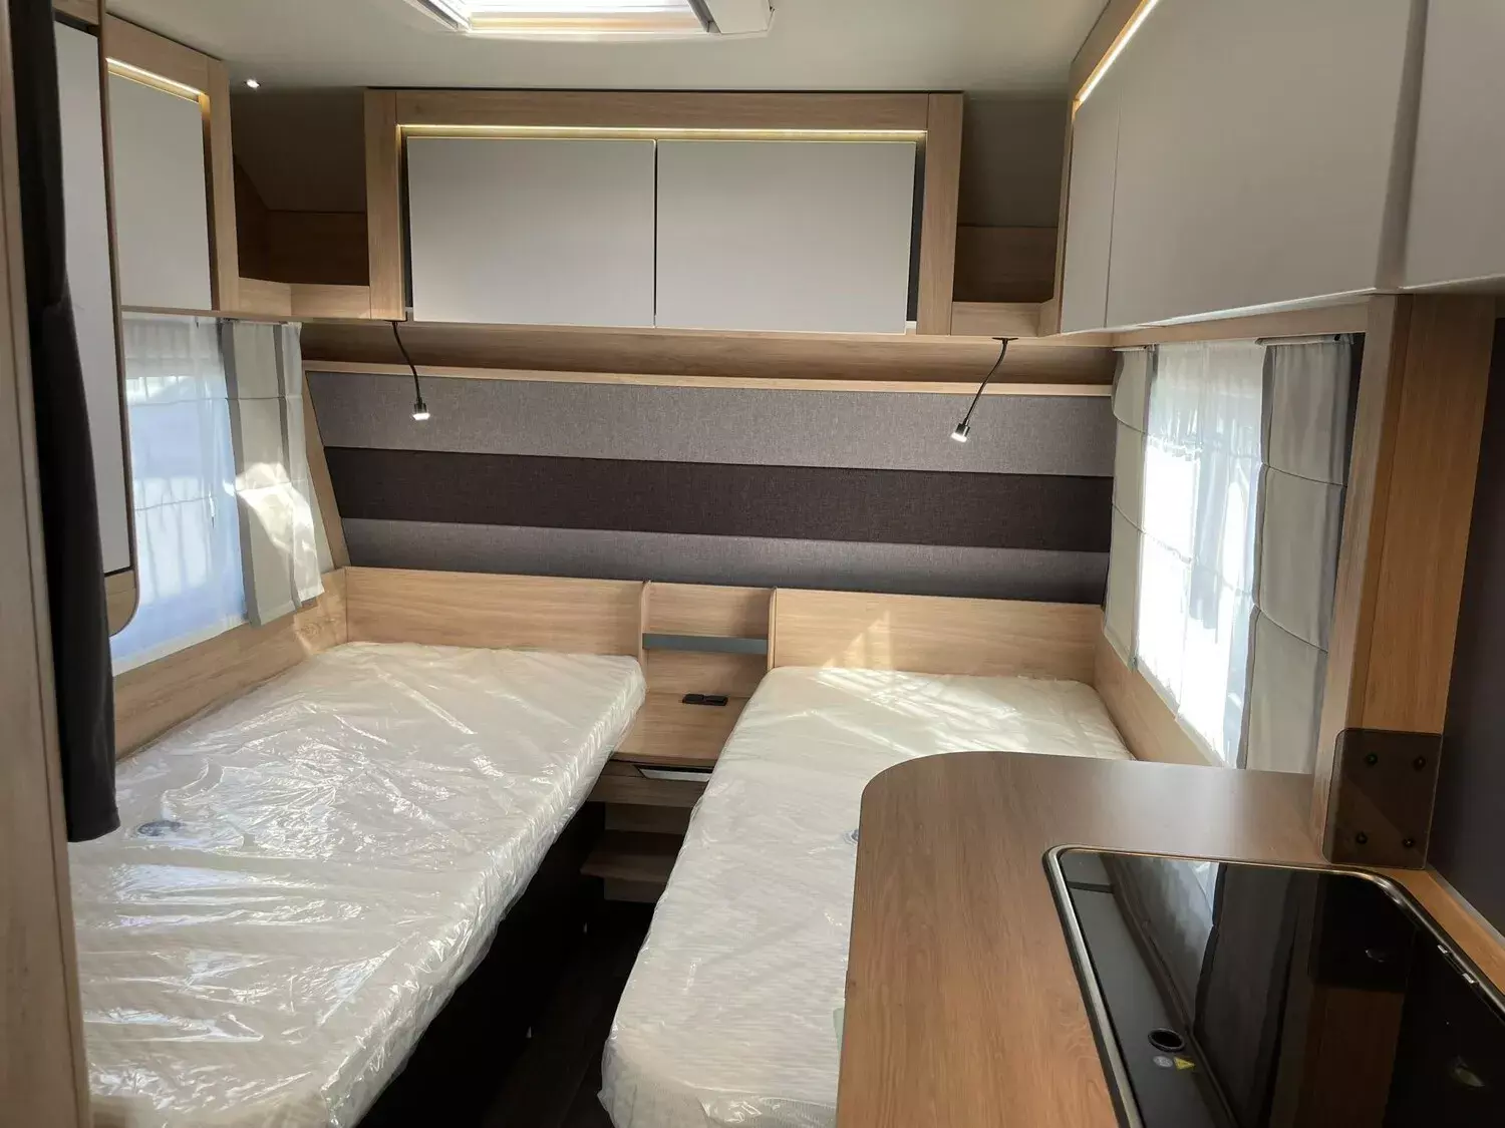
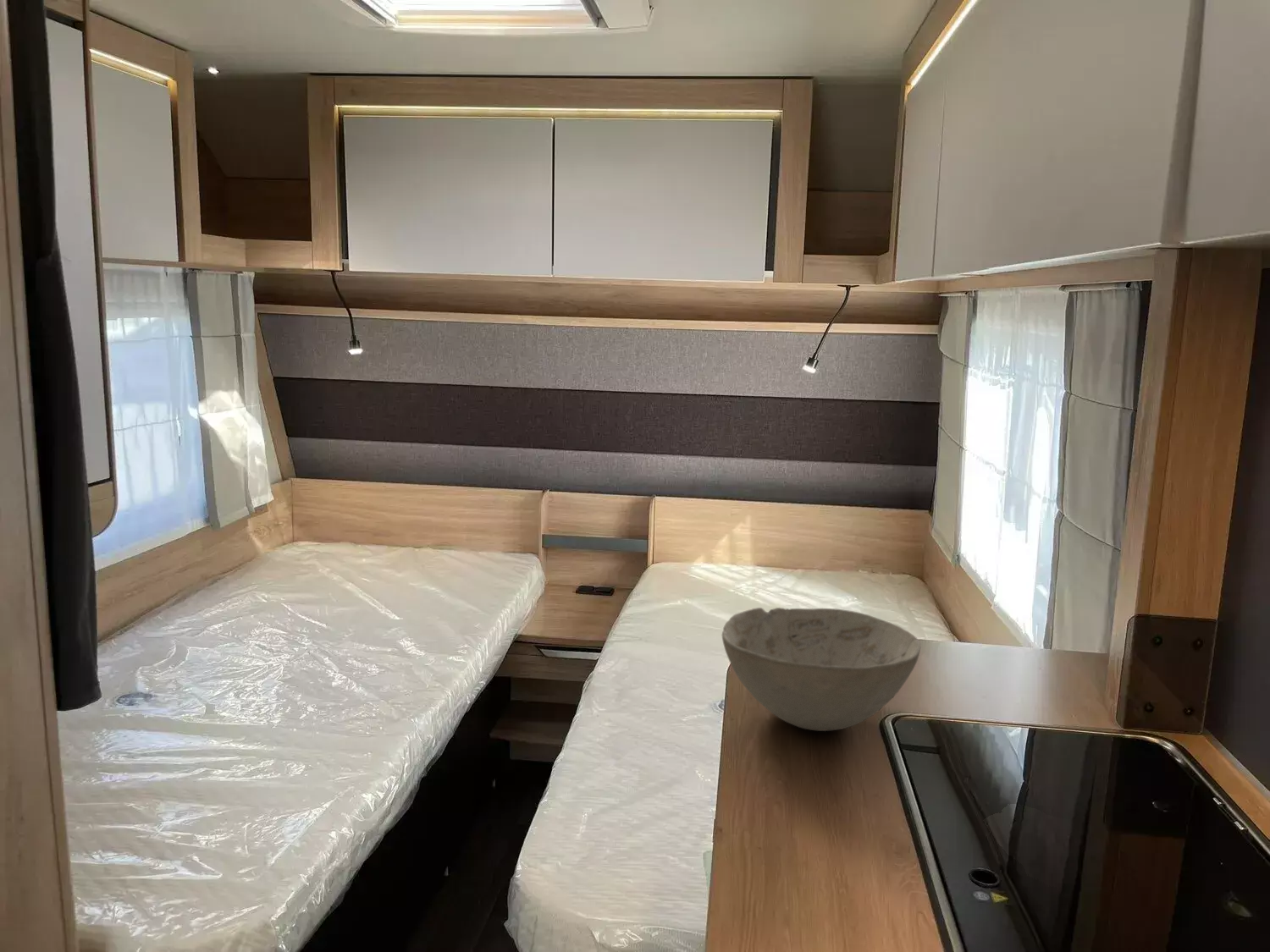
+ bowl (817, 676)
